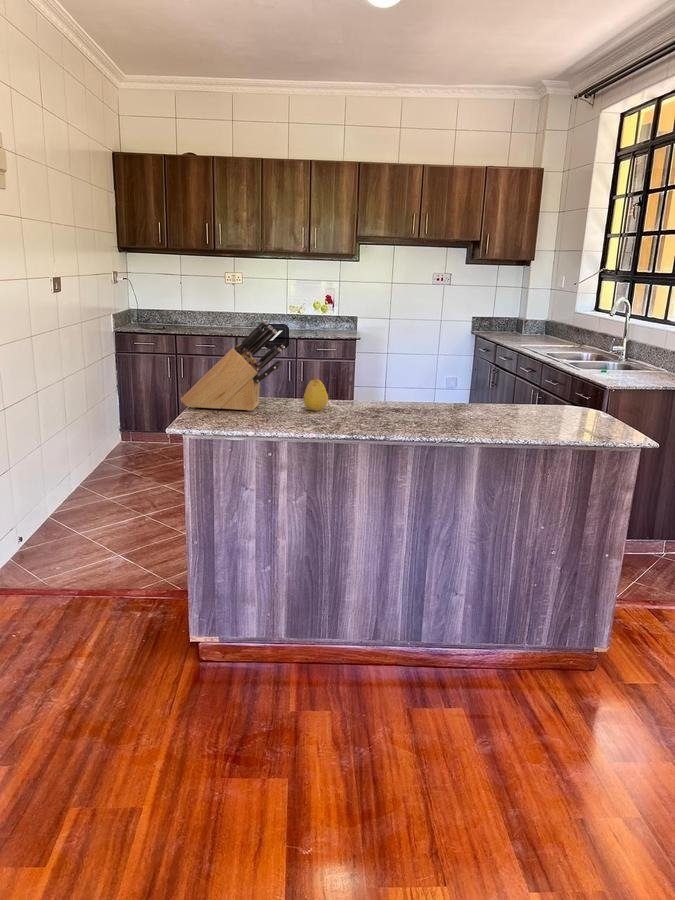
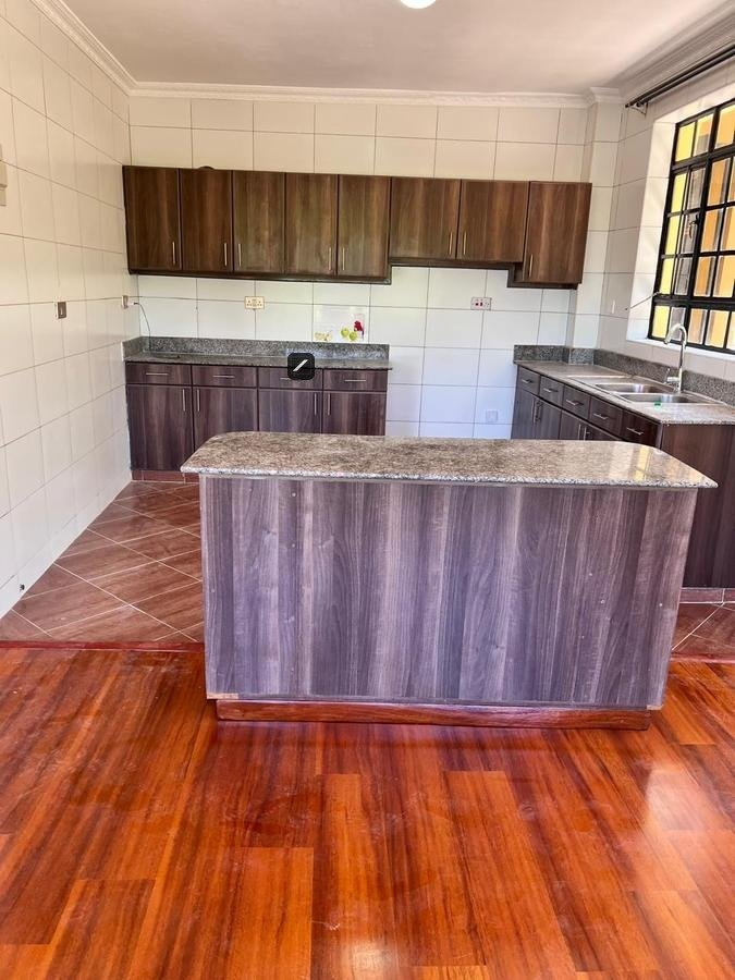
- knife block (233, 364)
- fruit (315, 393)
